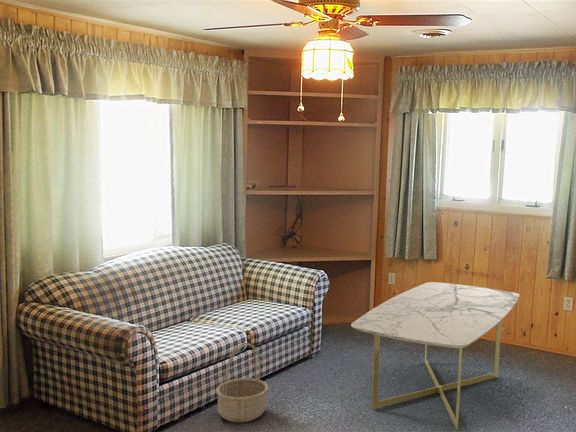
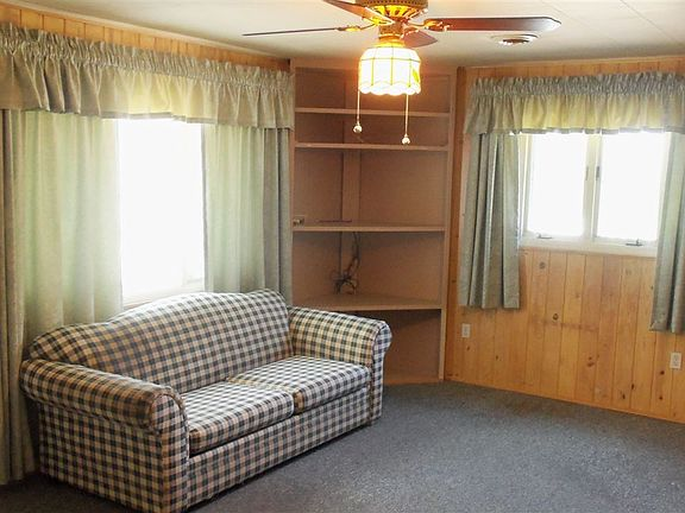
- basket (242, 379)
- coffee table (441, 346)
